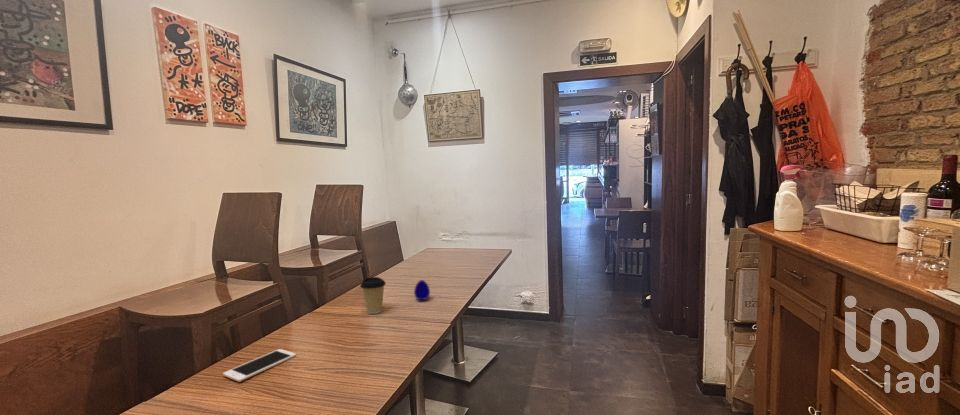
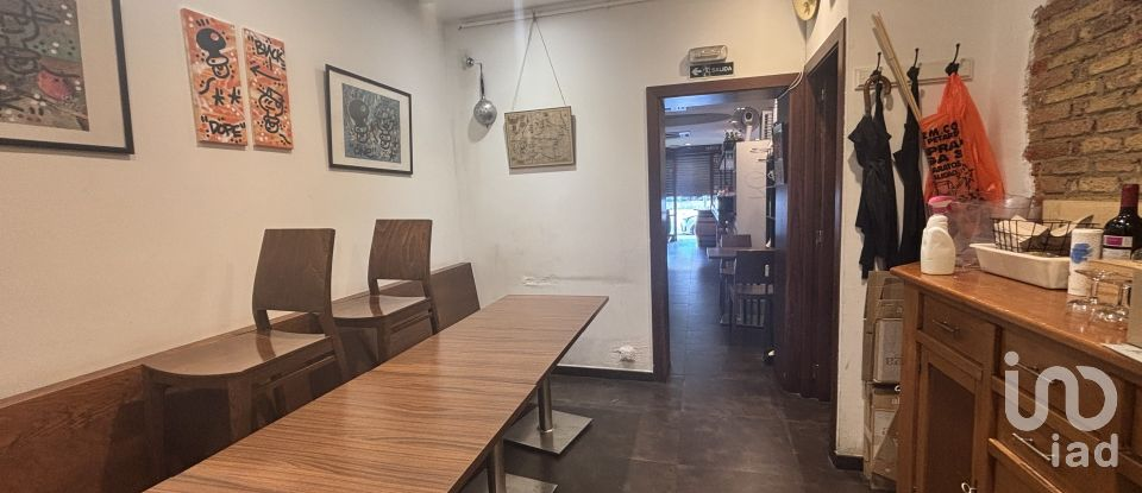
- decorative egg (422, 289)
- coffee cup (373, 295)
- cell phone (261, 364)
